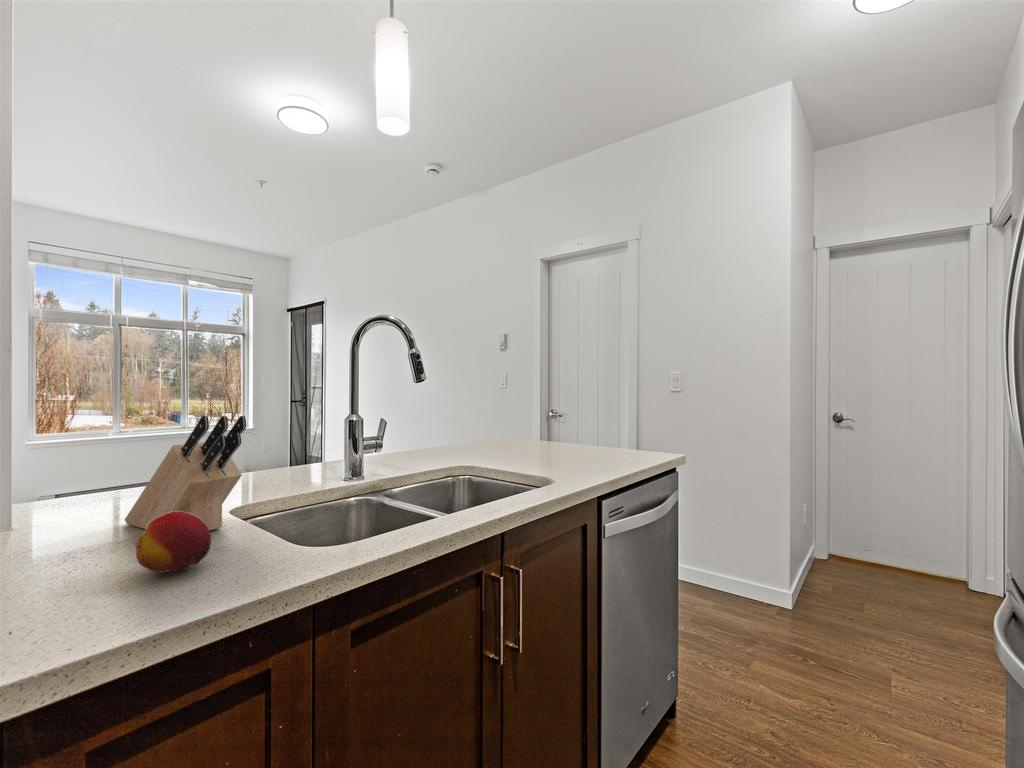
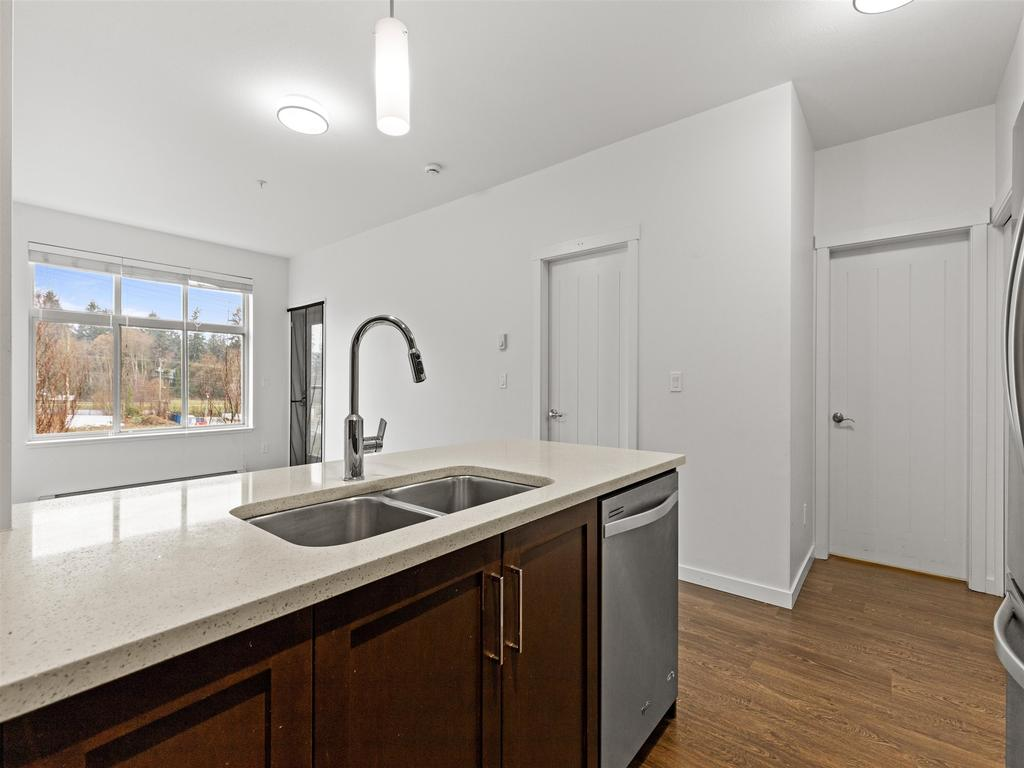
- knife block (188, 470)
- fruit (174, 540)
